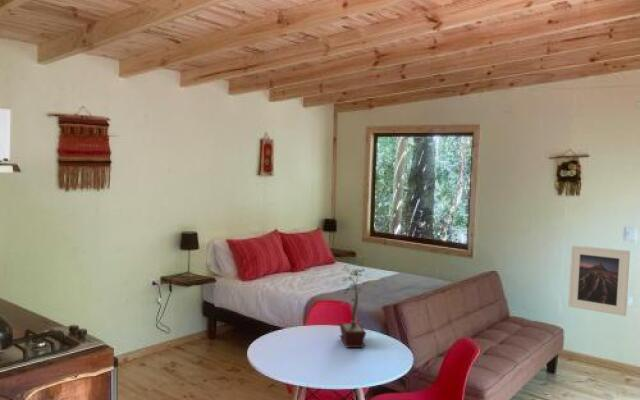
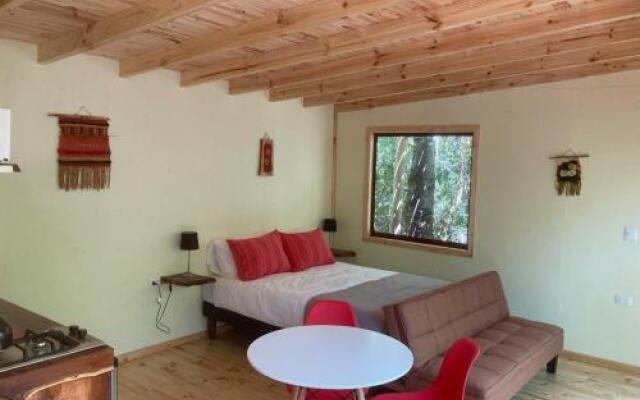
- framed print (598, 279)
- potted plant (352, 300)
